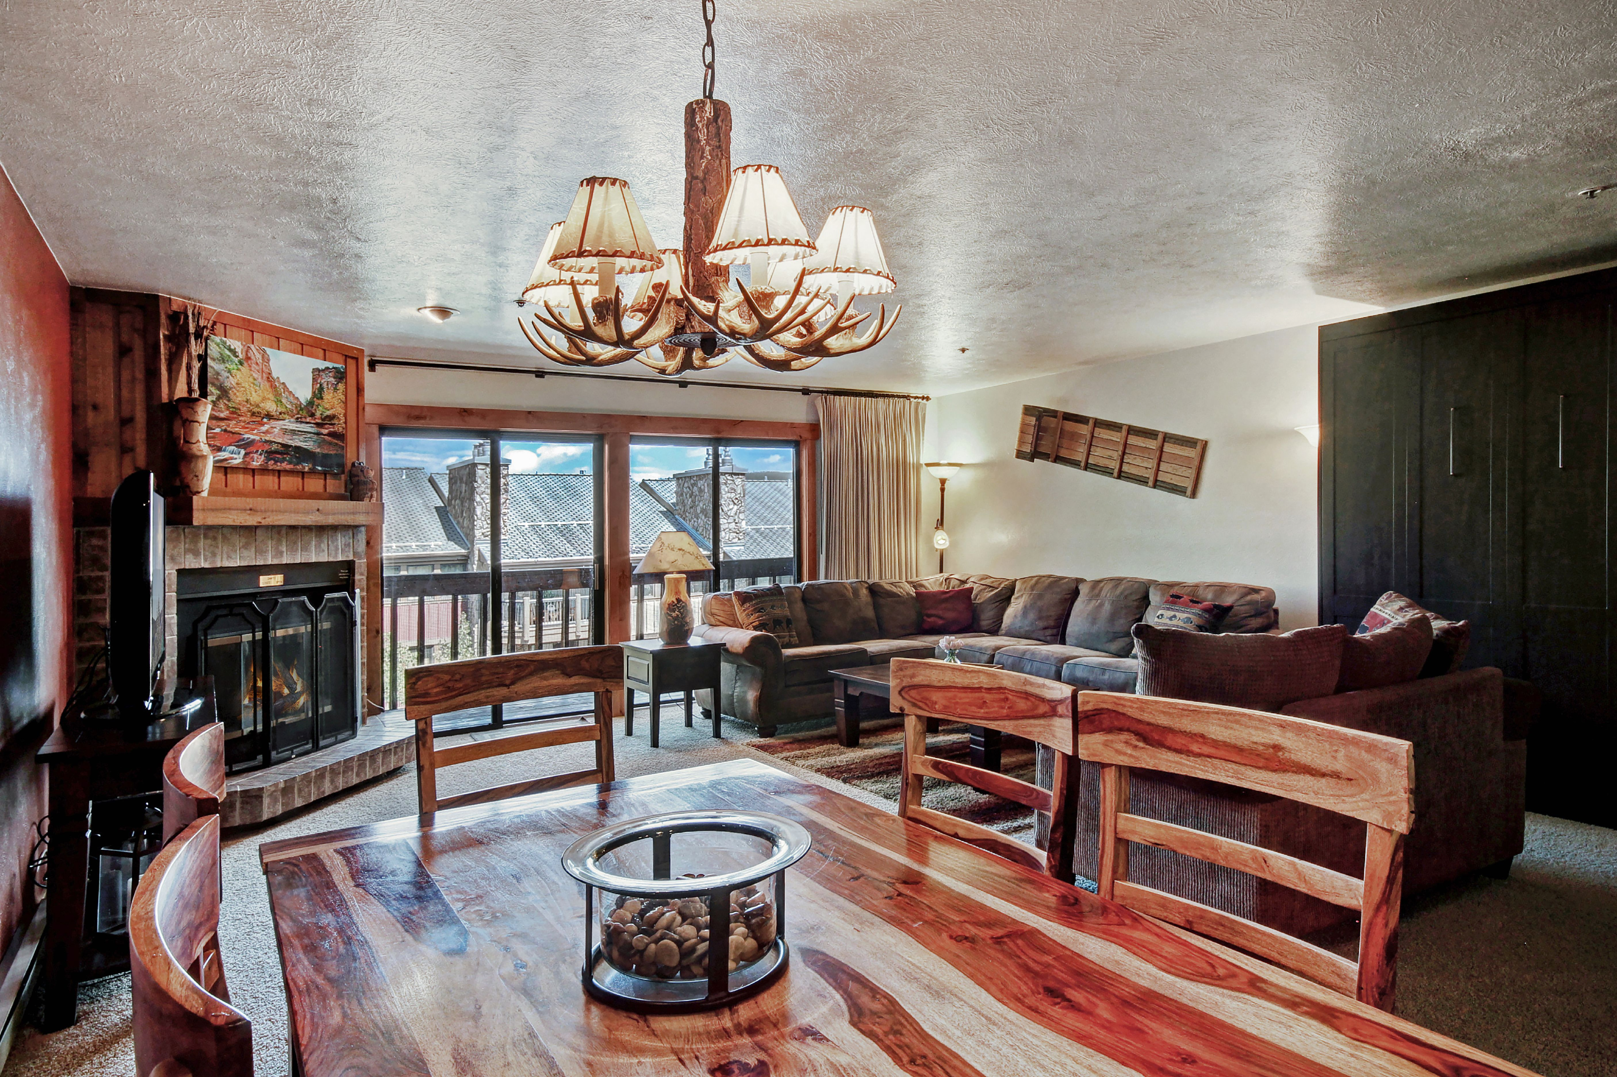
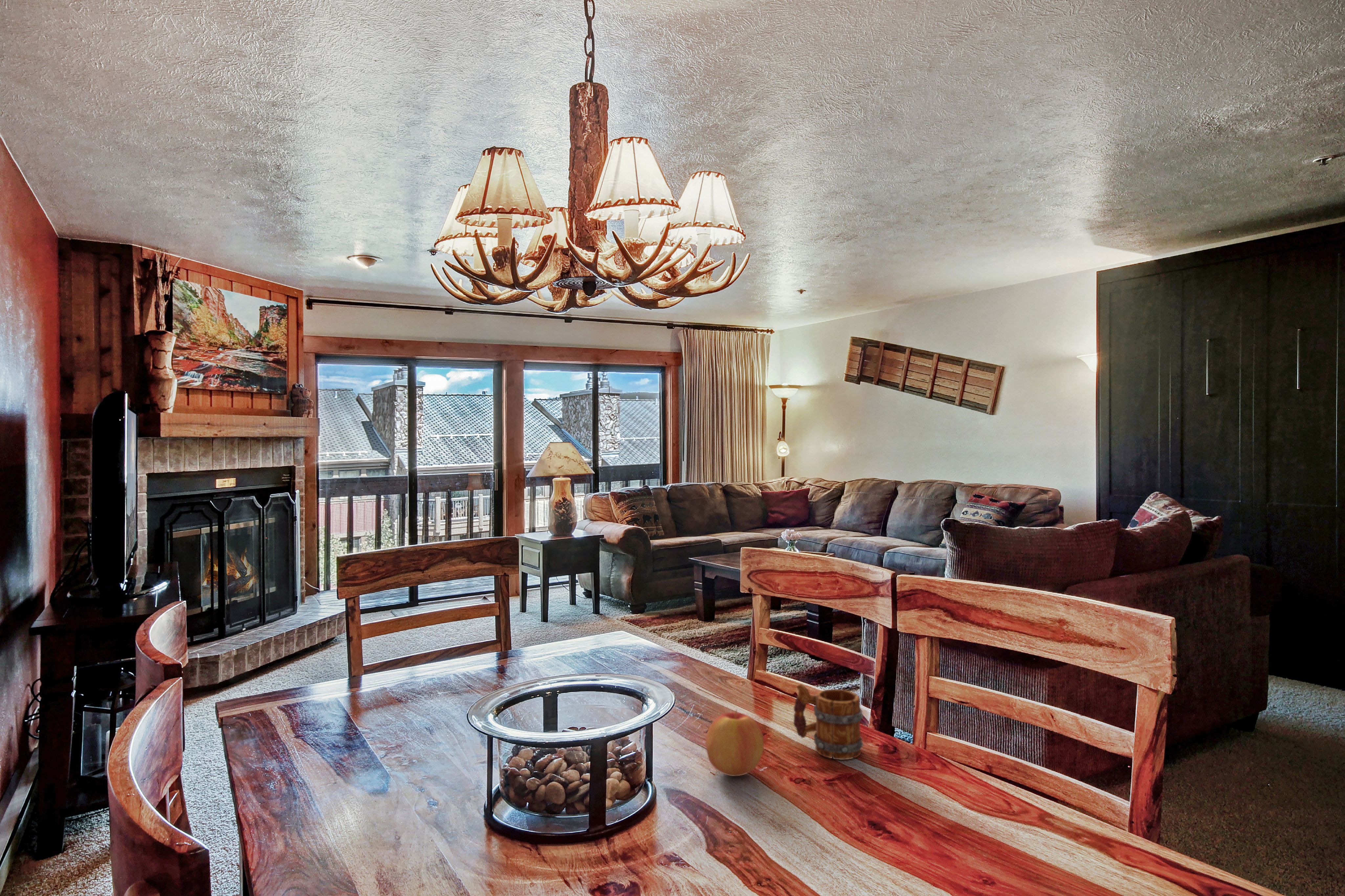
+ apple (735, 741)
+ mug (828, 719)
